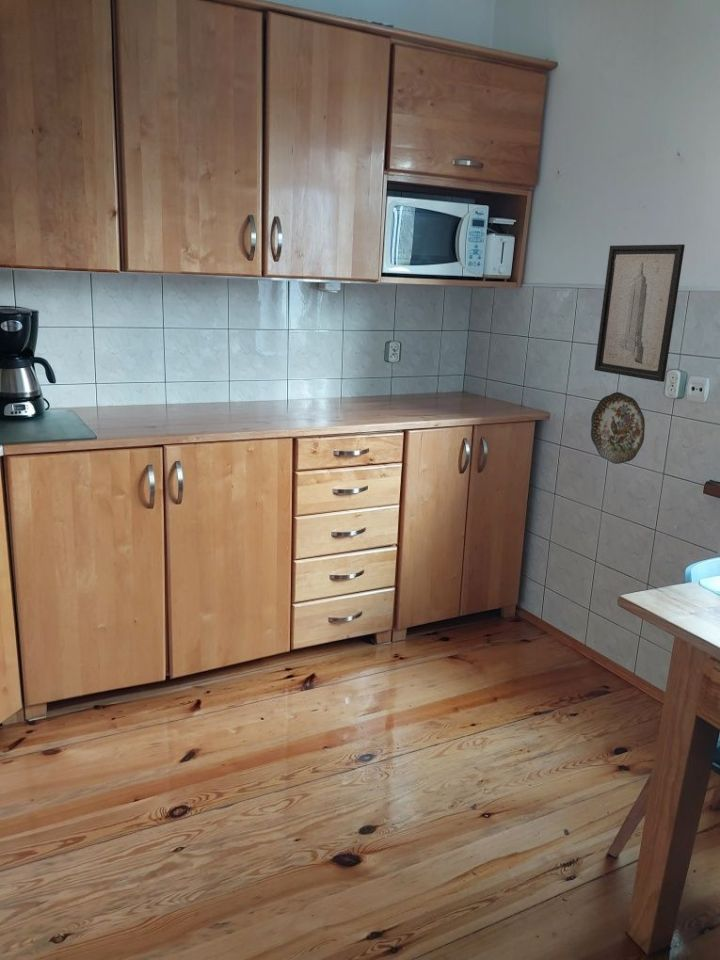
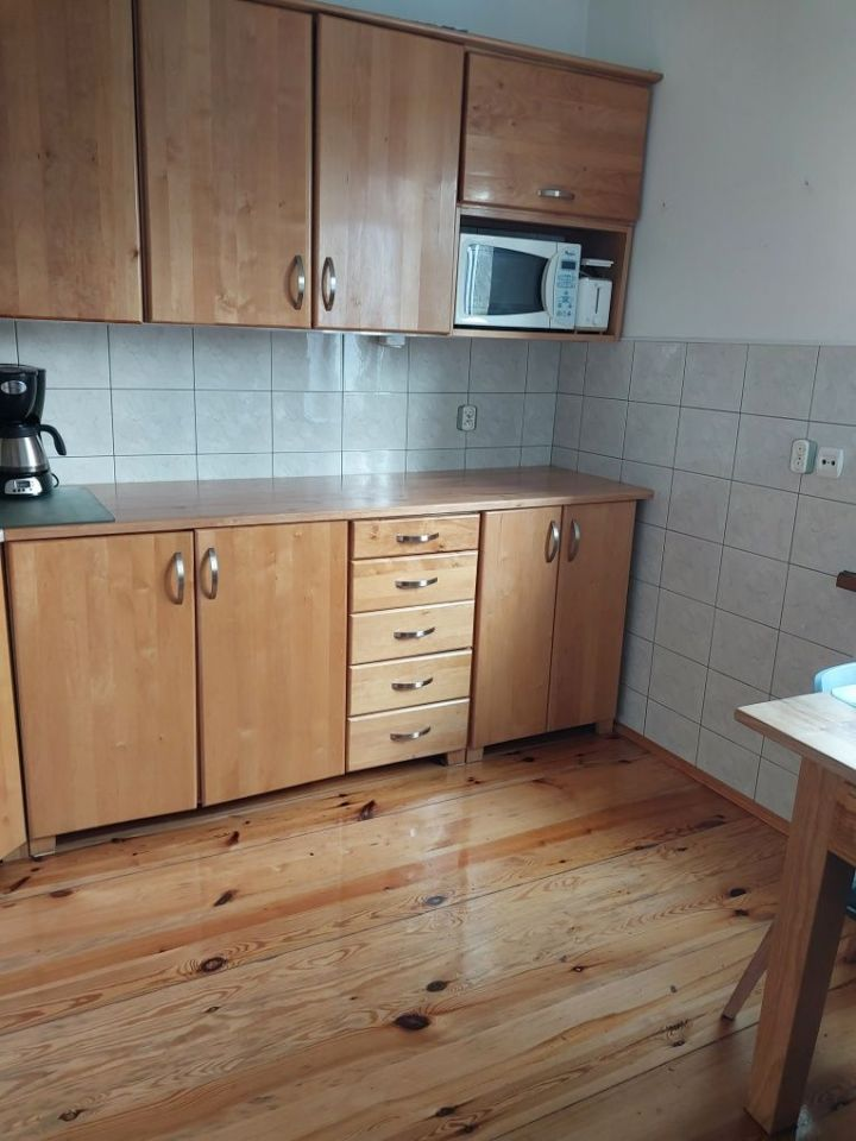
- wall art (636, 311)
- decorative plate (619, 428)
